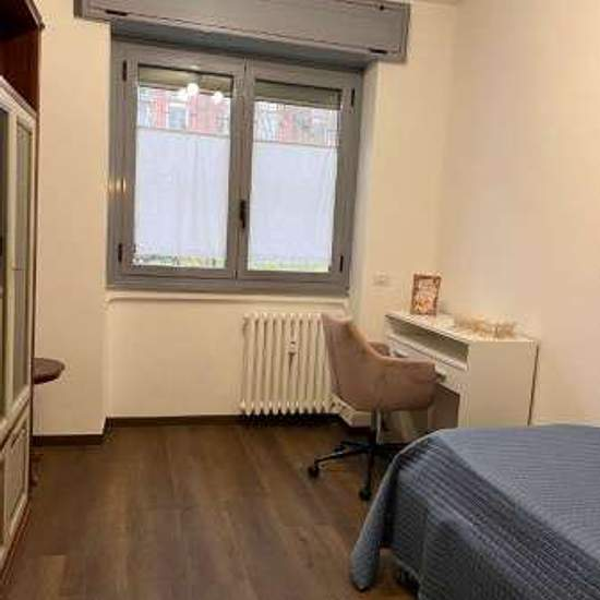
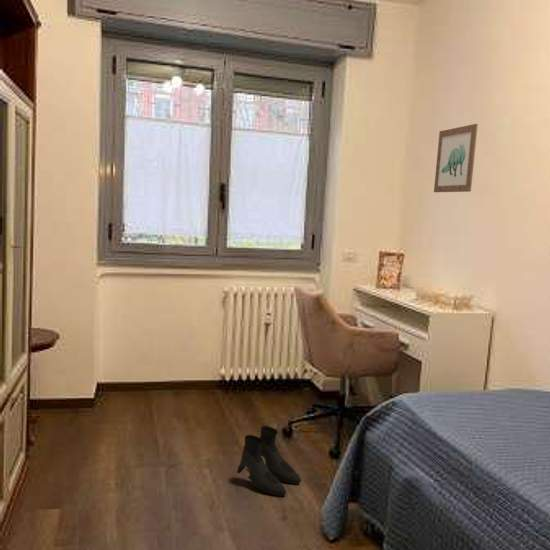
+ boots (270, 457)
+ wall art (454, 160)
